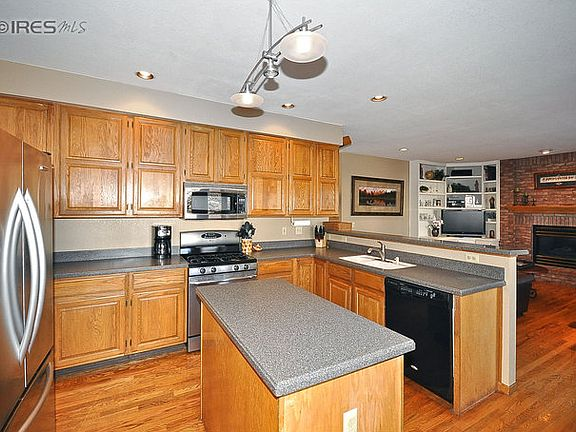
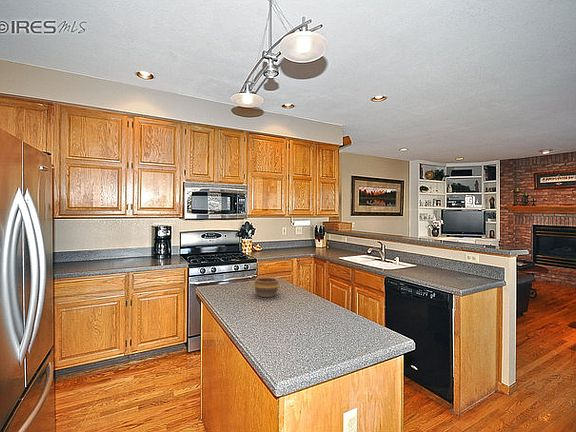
+ bowl (266, 287)
